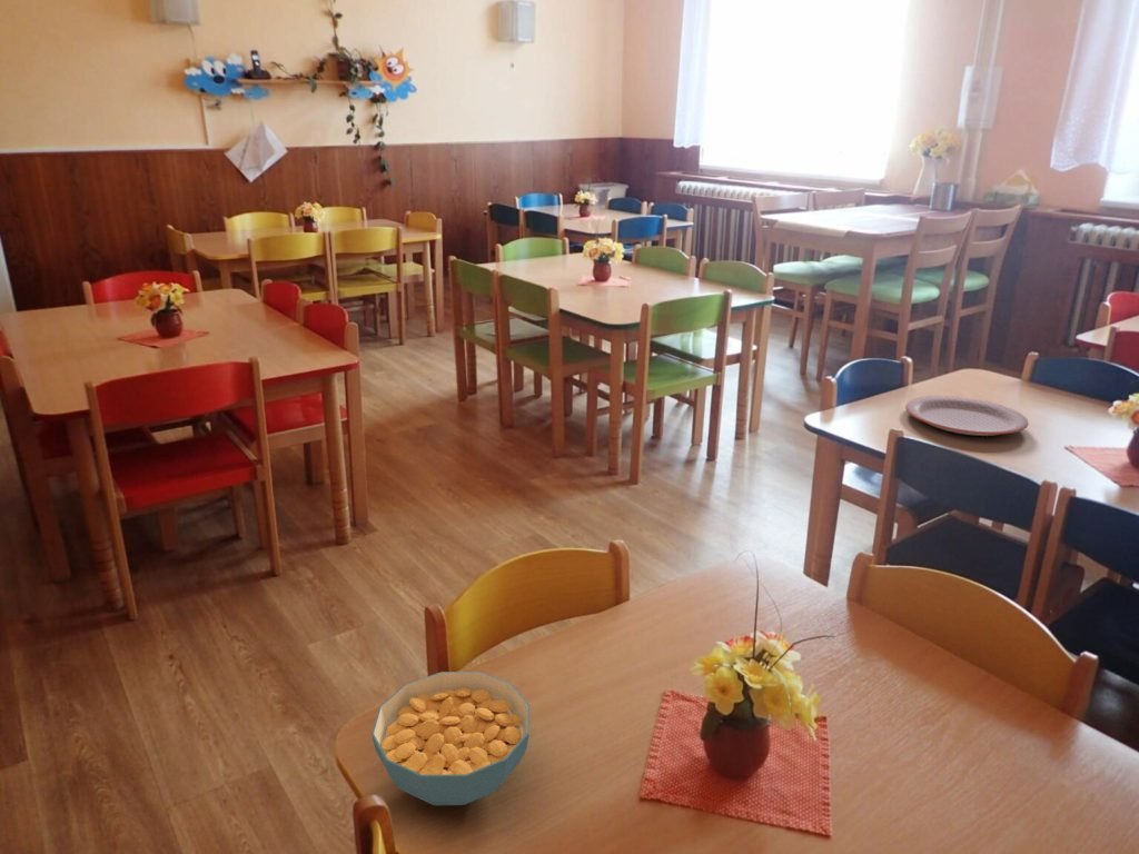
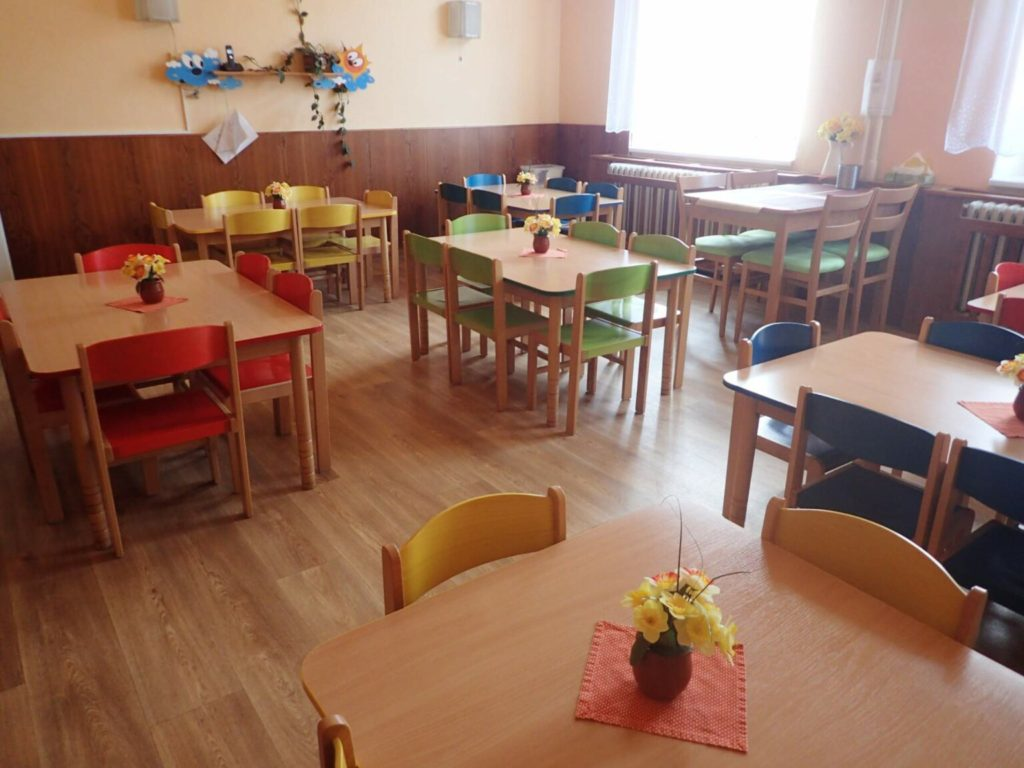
- cereal bowl (454, 749)
- plate (964, 417)
